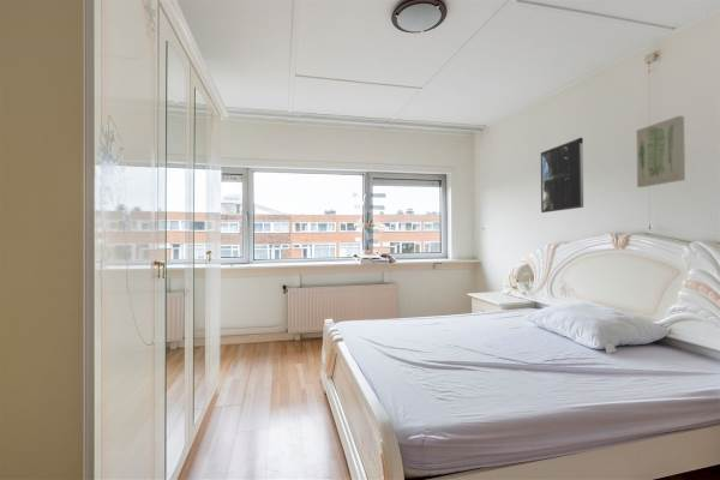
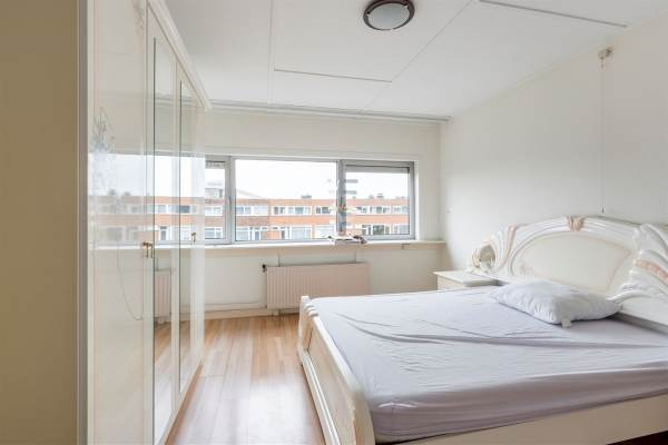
- wall art (659, 154)
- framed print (560, 178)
